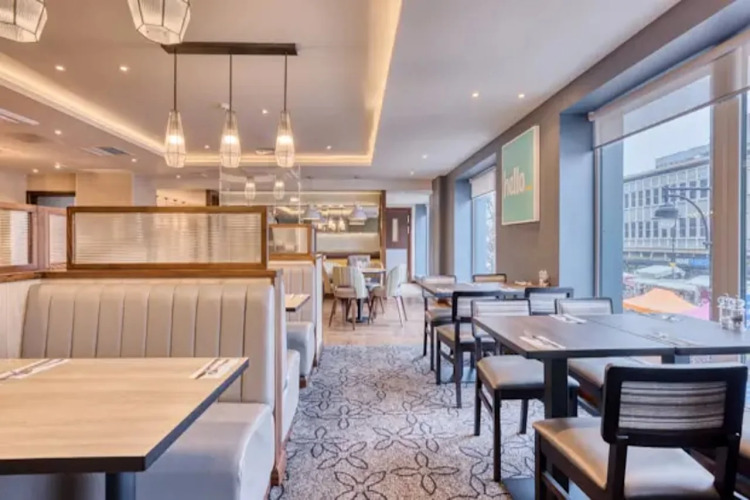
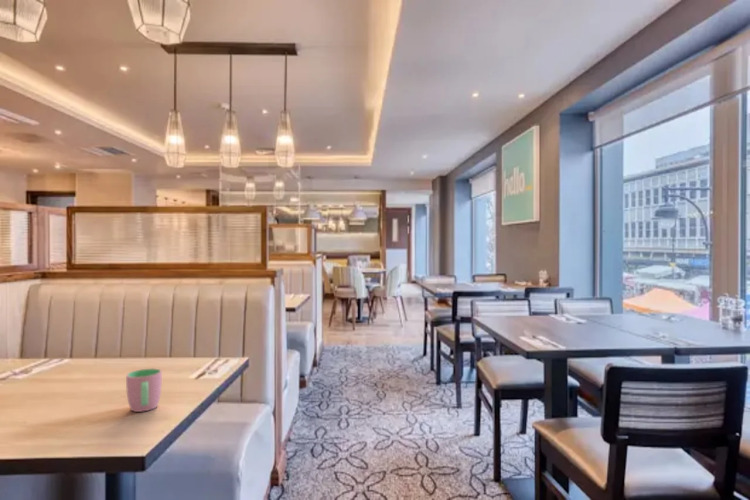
+ cup (144, 391)
